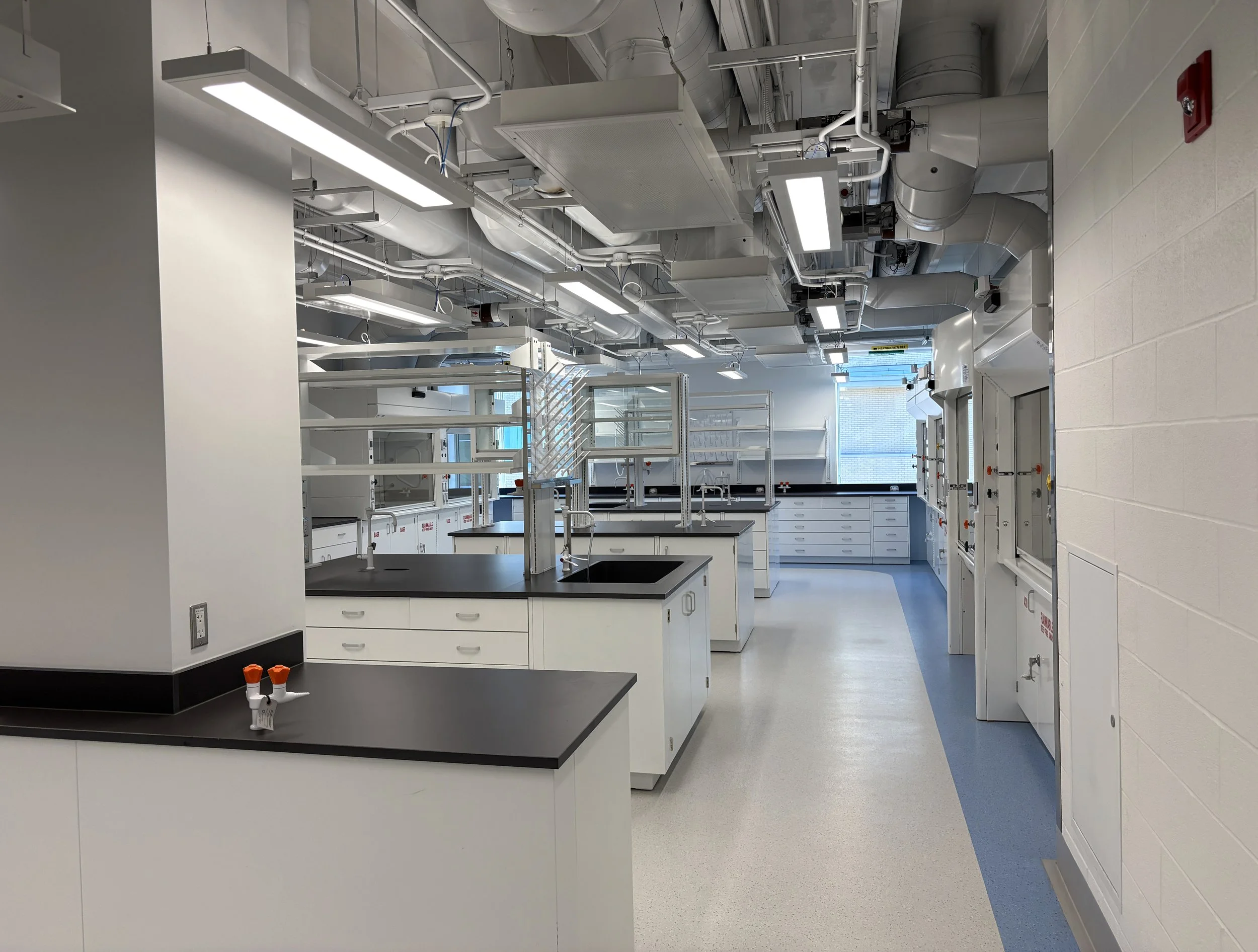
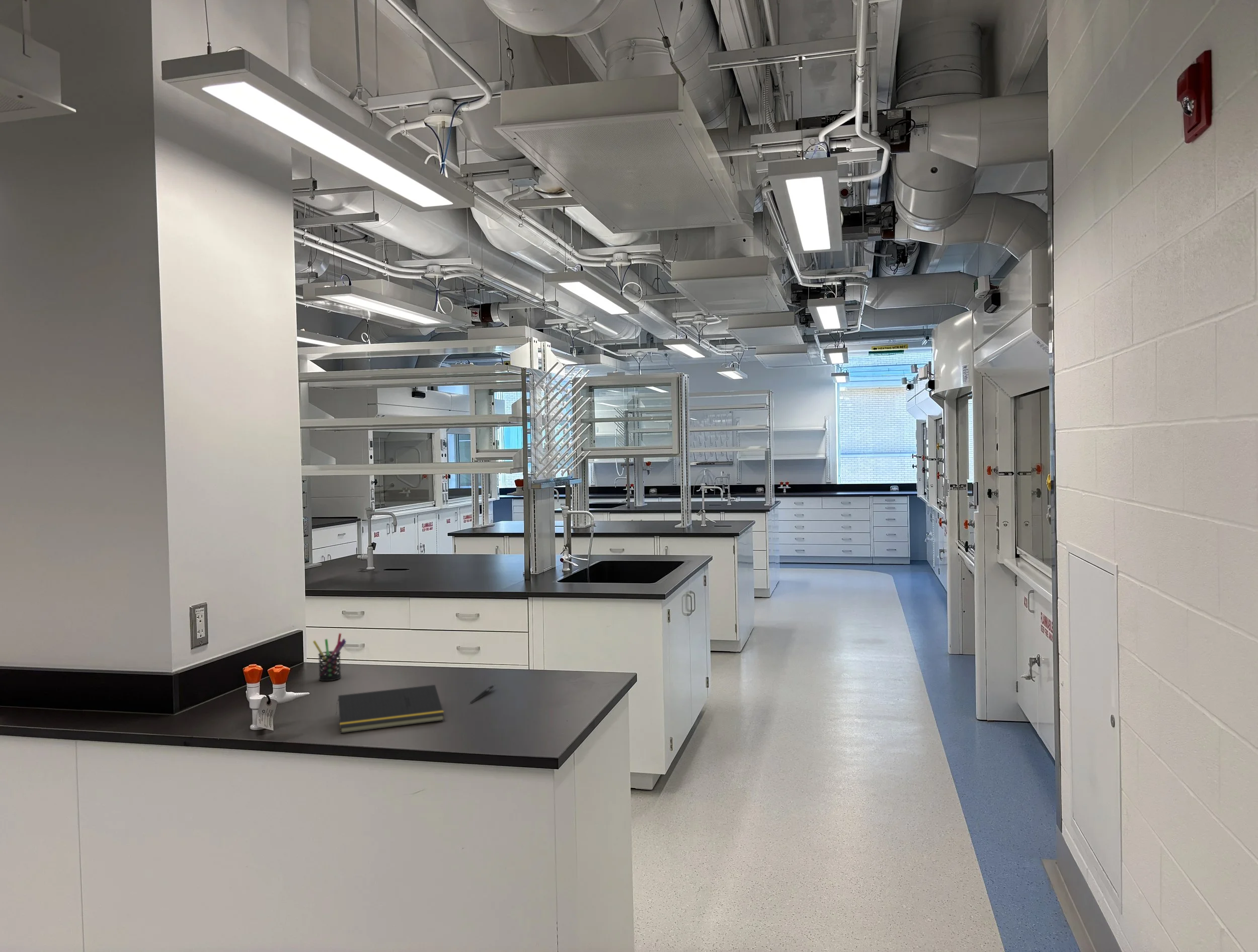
+ pen holder (330, 656)
+ notepad (390, 707)
+ pen (483, 693)
